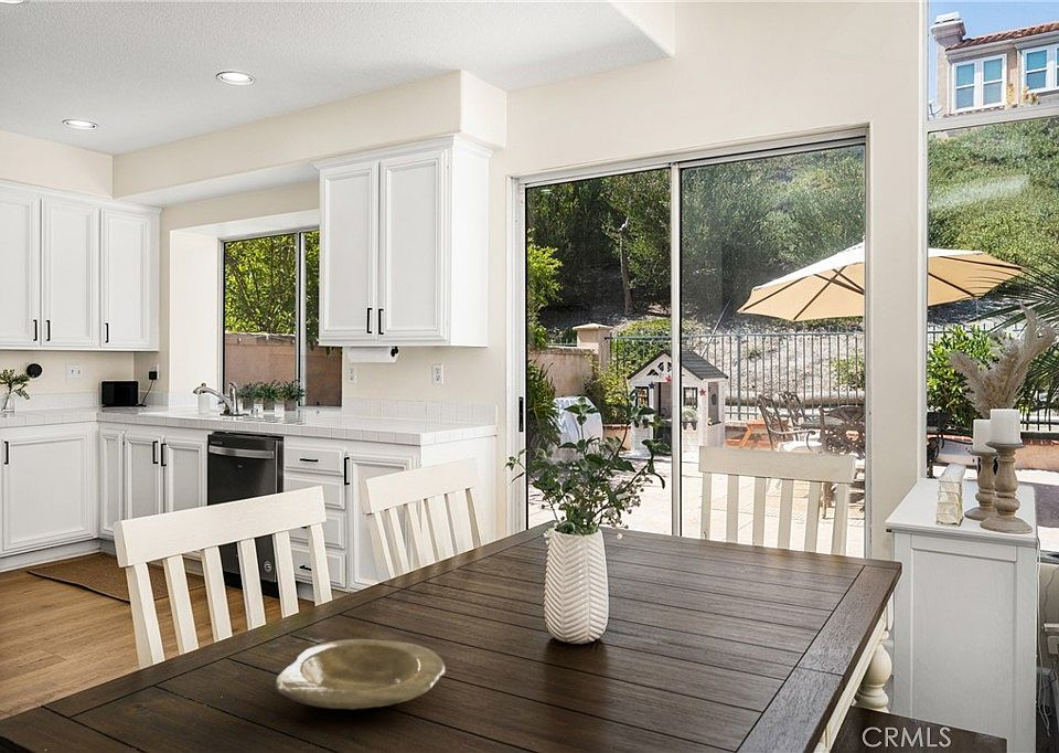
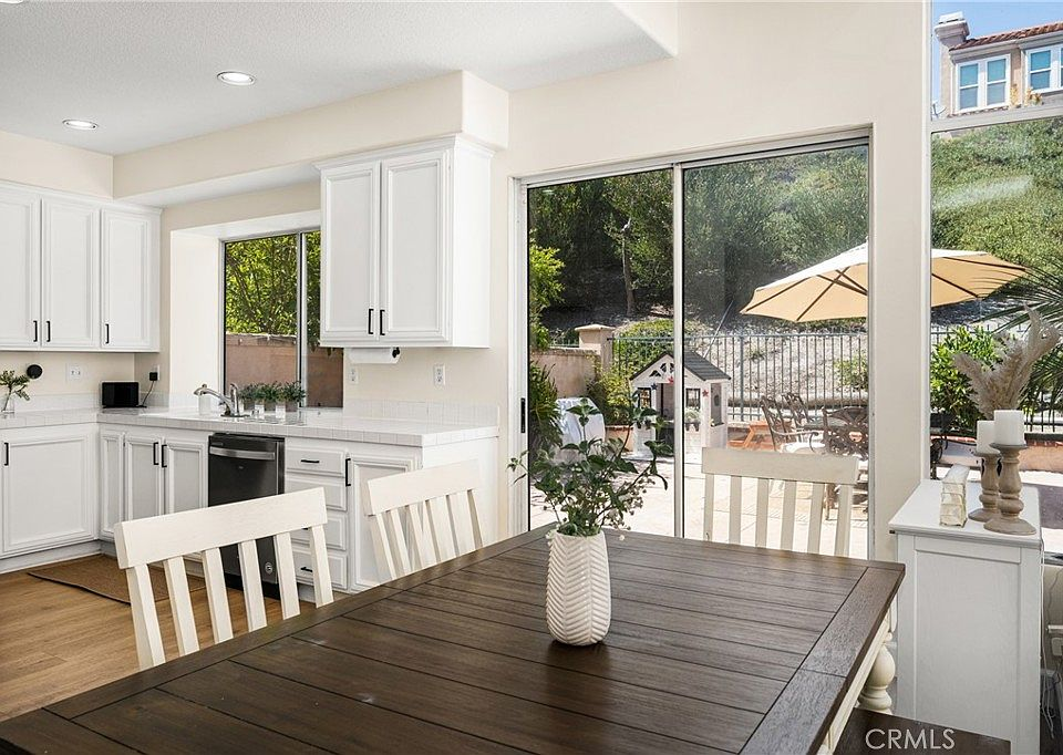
- plate (363, 679)
